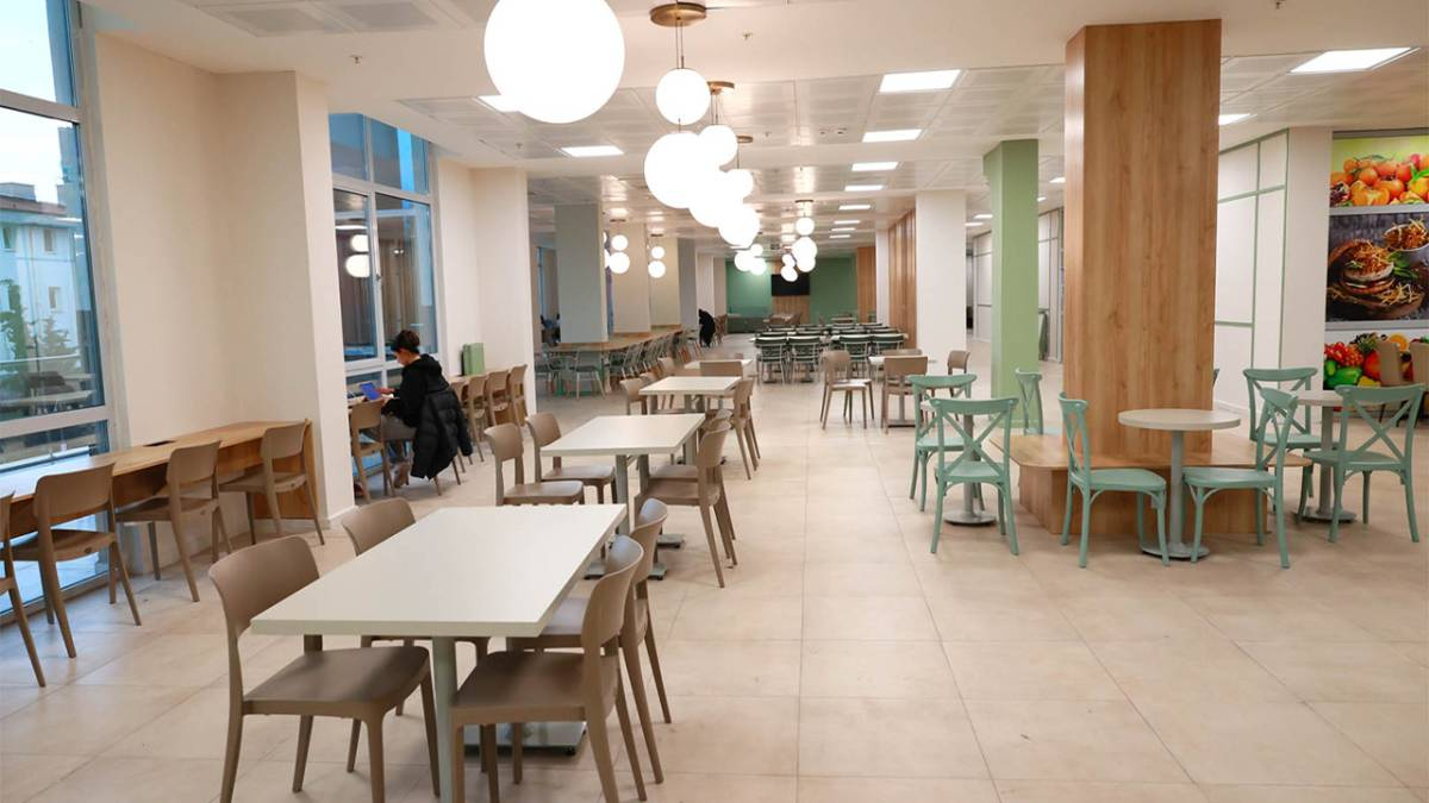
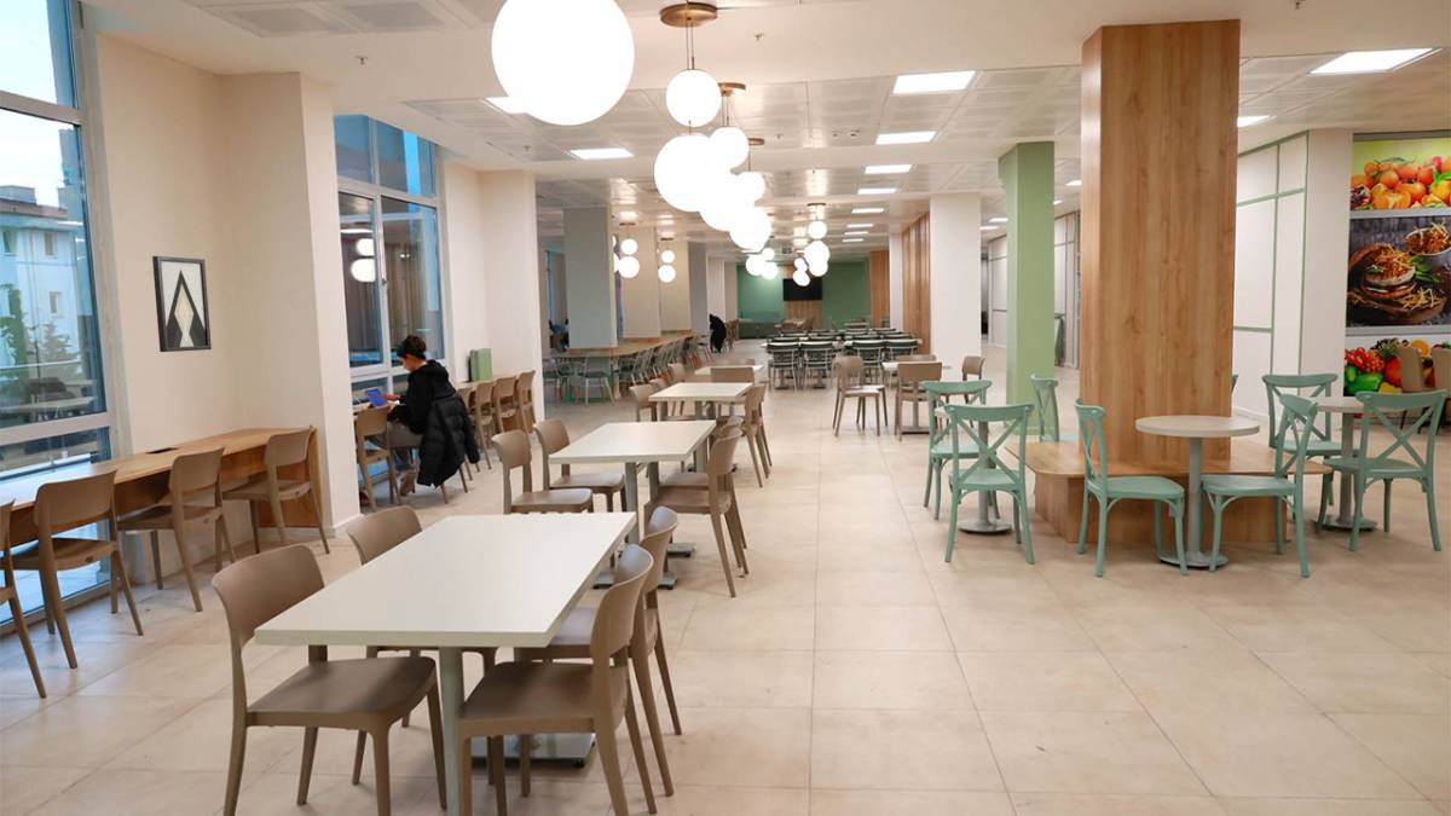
+ wall art (183, 303)
